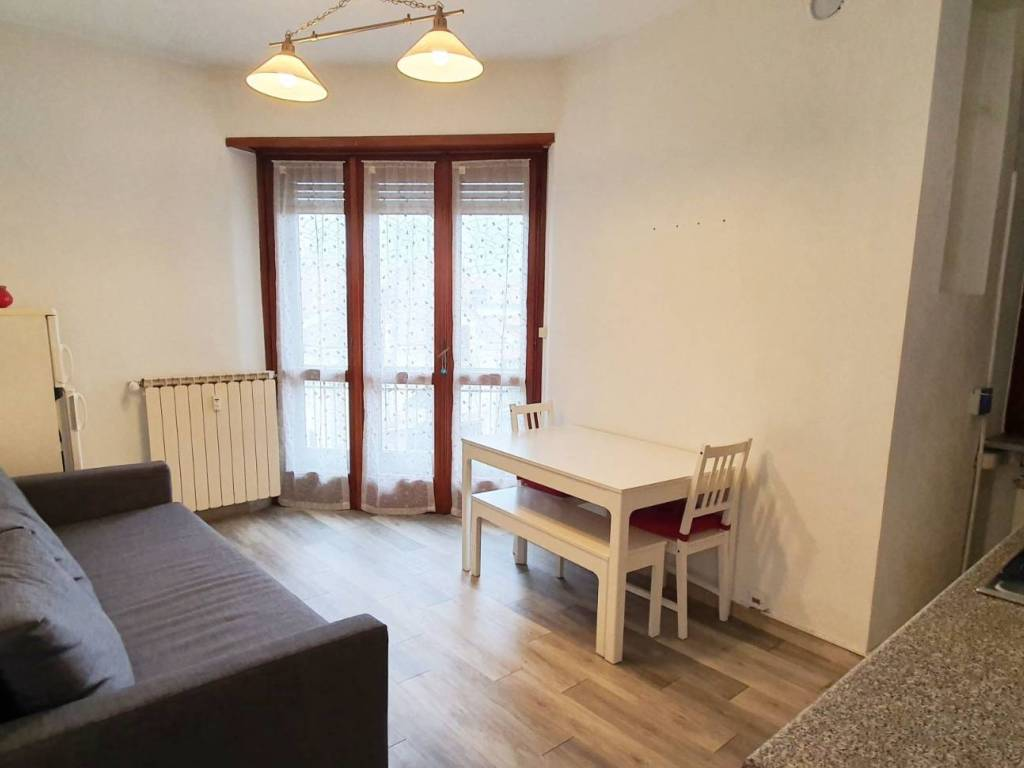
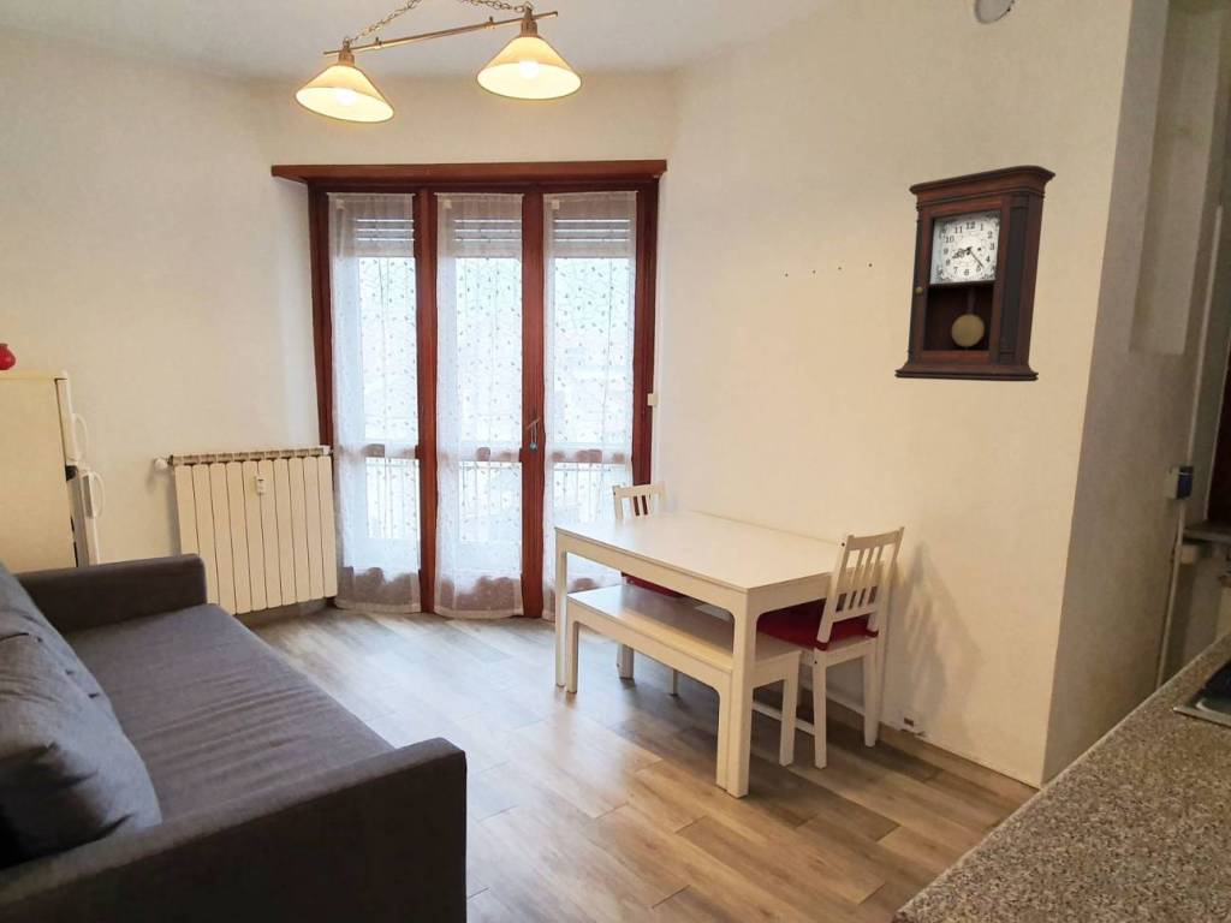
+ pendulum clock (967, 281)
